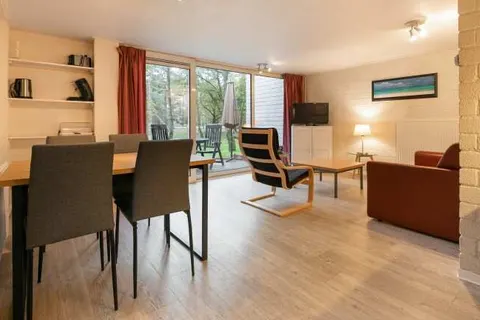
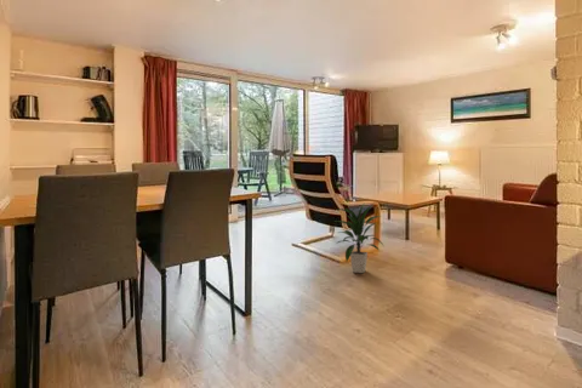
+ indoor plant (358, 236)
